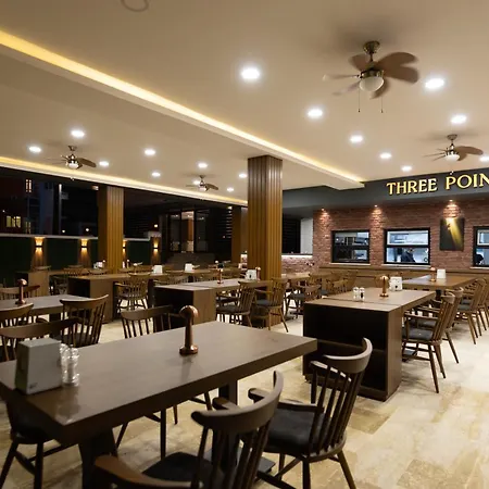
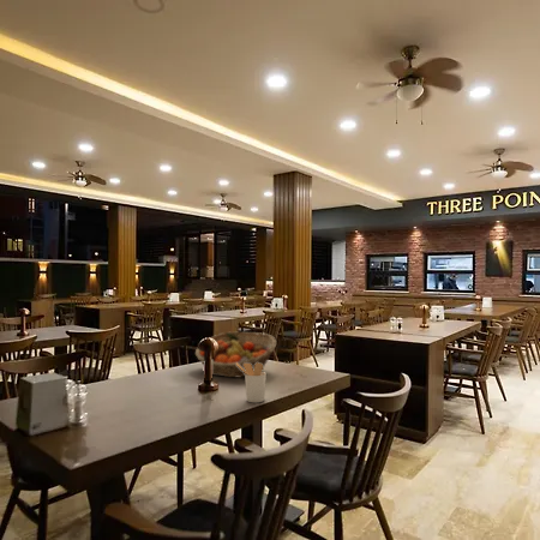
+ fruit basket (235, 353)
+ utensil holder (250, 380)
